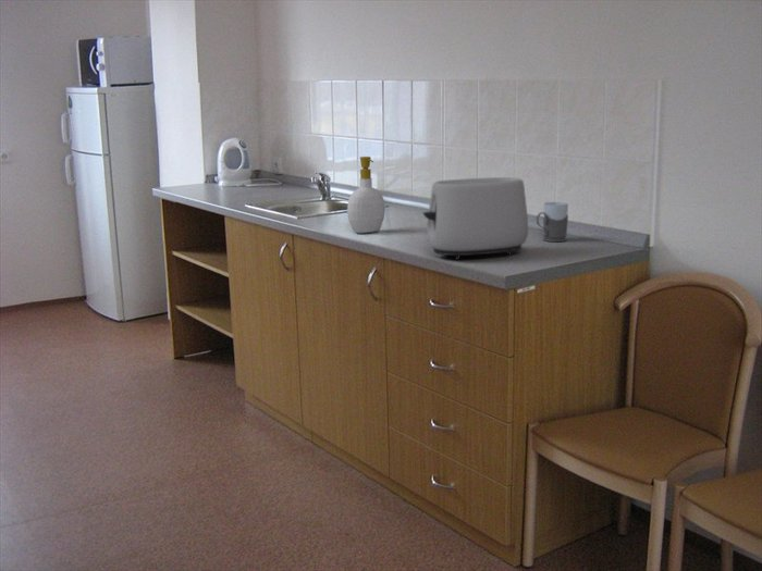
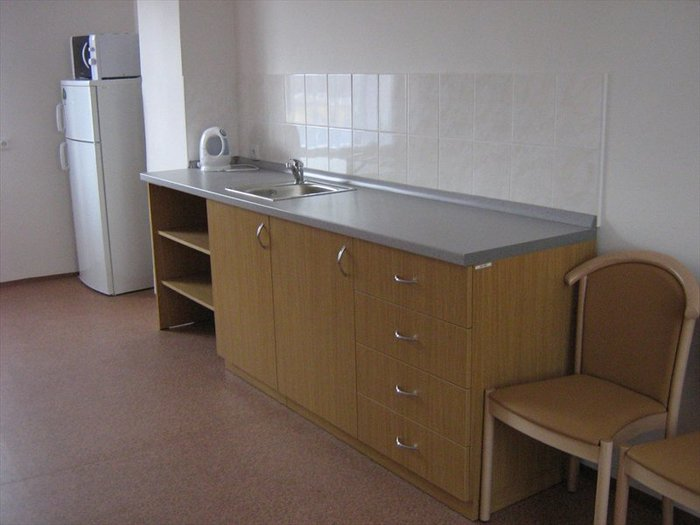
- soap bottle (366, 195)
- toaster (476, 218)
- mug (551, 222)
